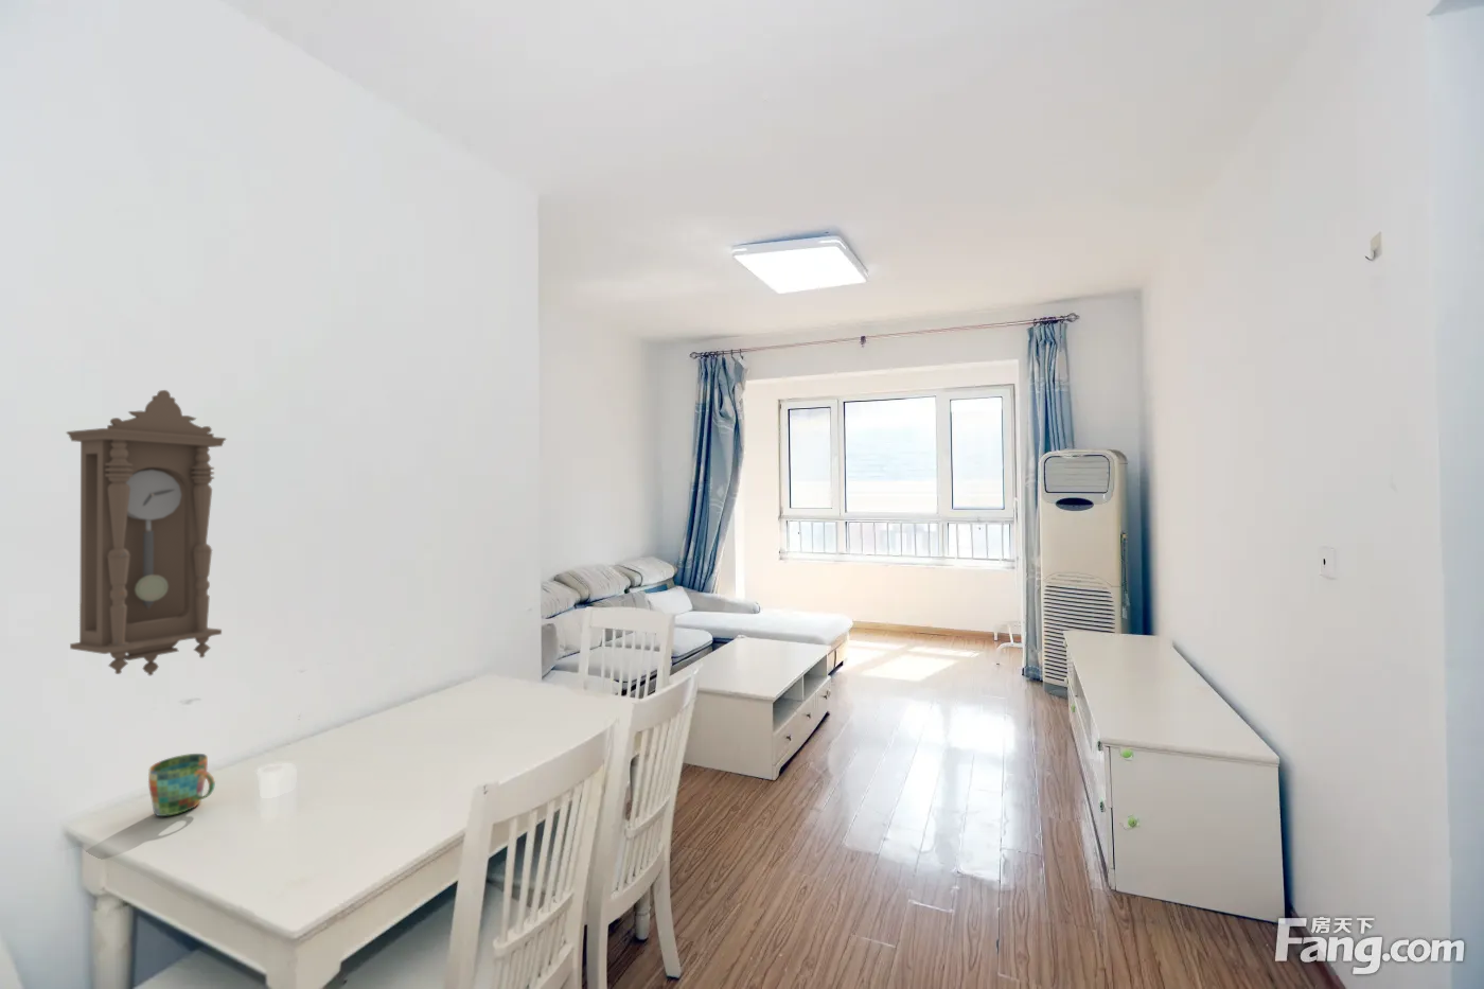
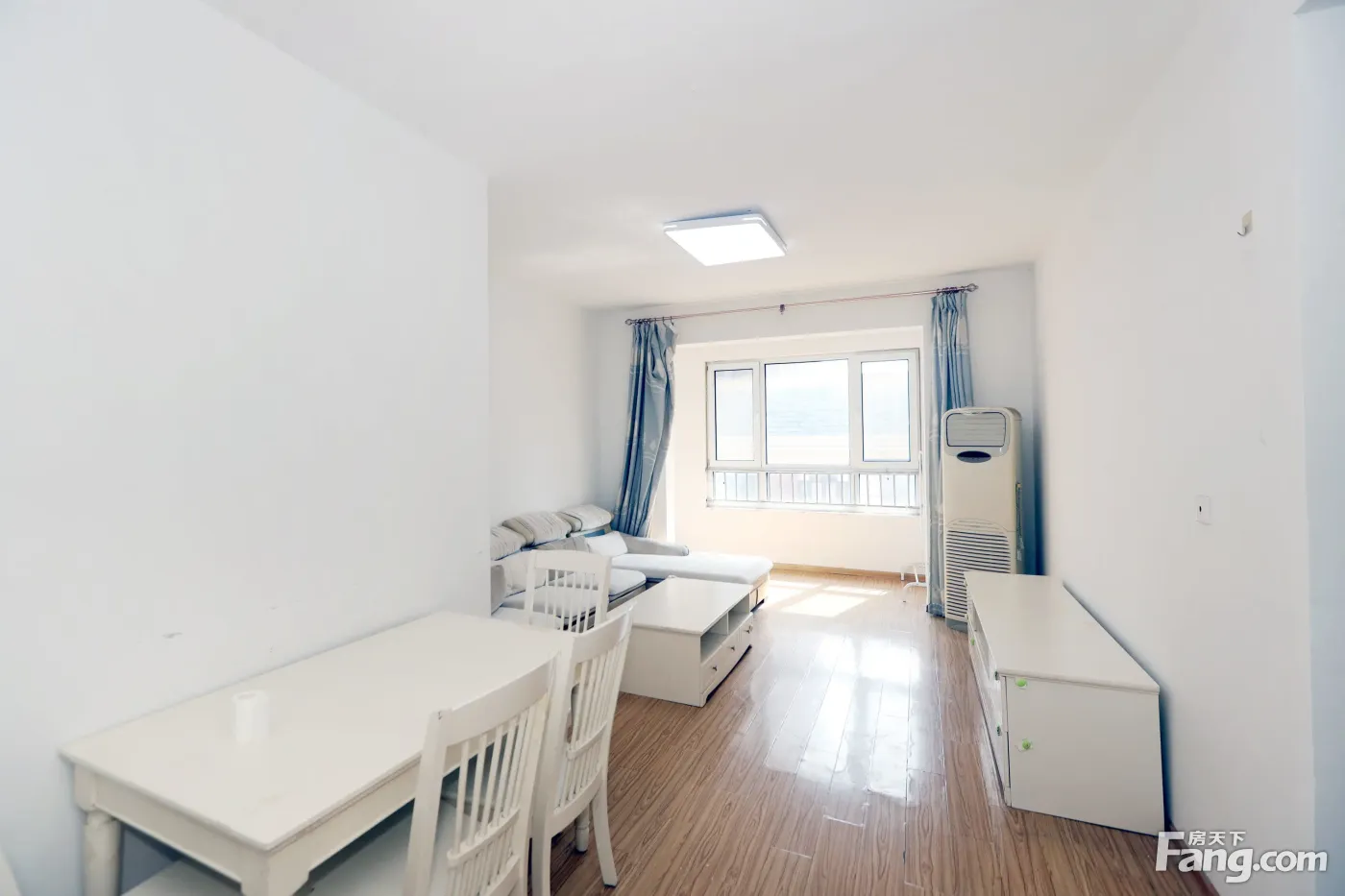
- mug (185, 785)
- pendulum clock (149, 533)
